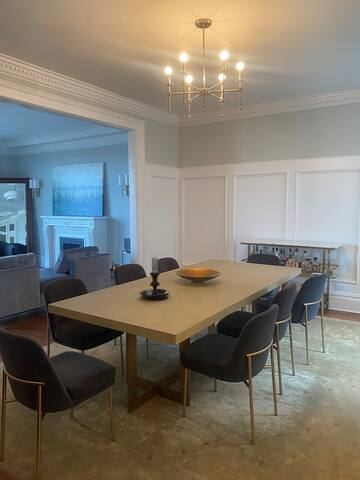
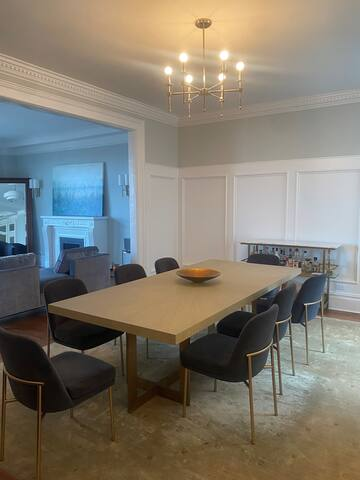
- candle holder (154, 276)
